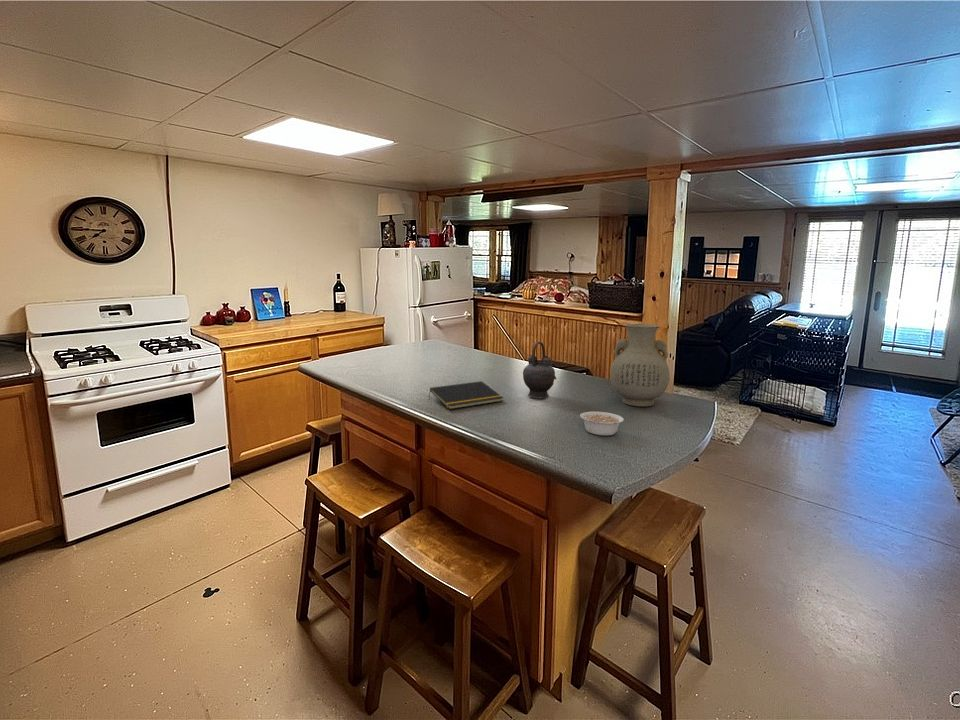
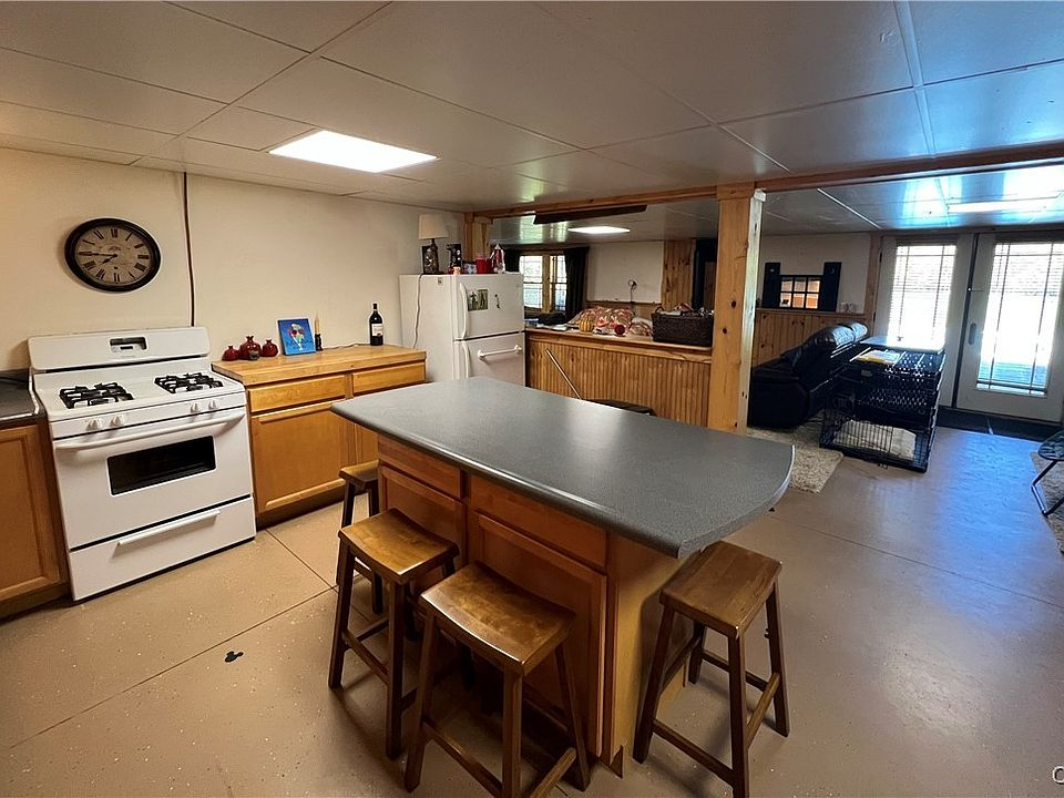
- legume (603, 423)
- teapot (541, 368)
- notepad (466, 394)
- vase (640, 364)
